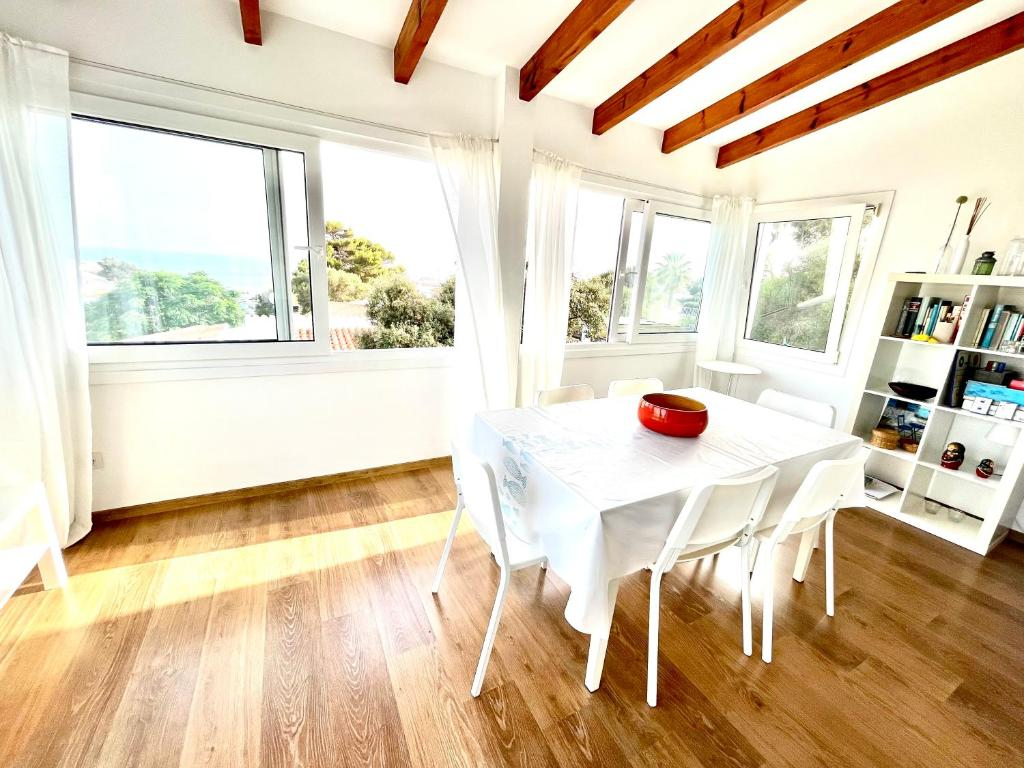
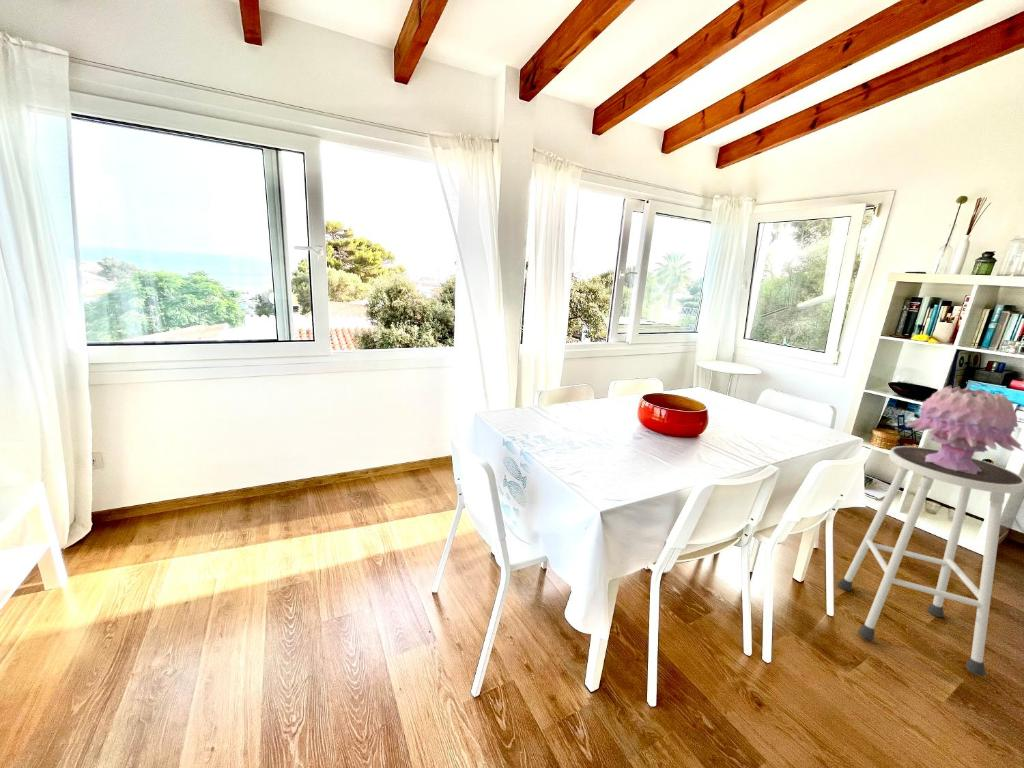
+ decorative vase (962, 427)
+ stool (924, 555)
